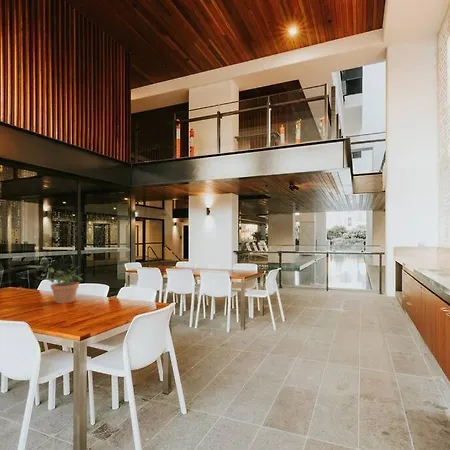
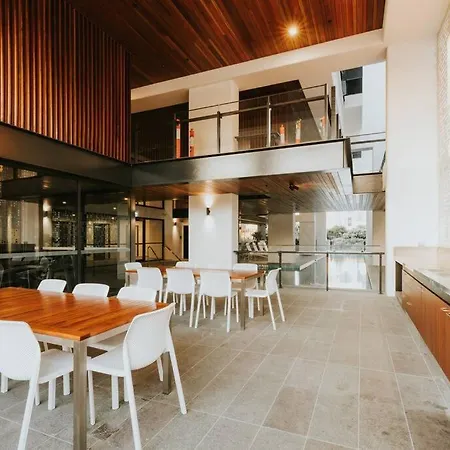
- potted plant (66, 283)
